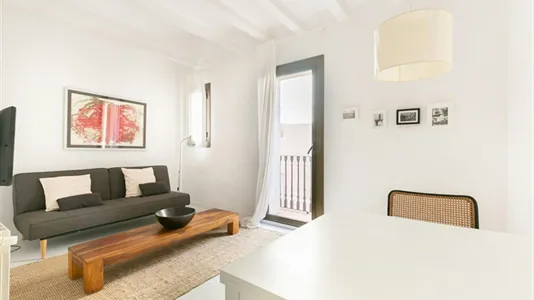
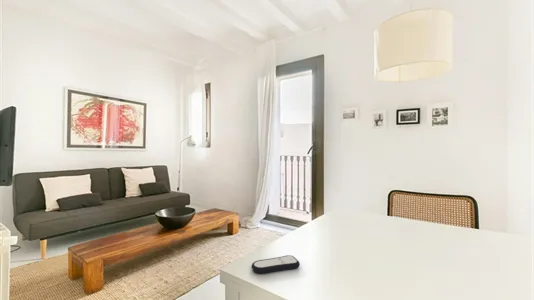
+ remote control (275, 264)
